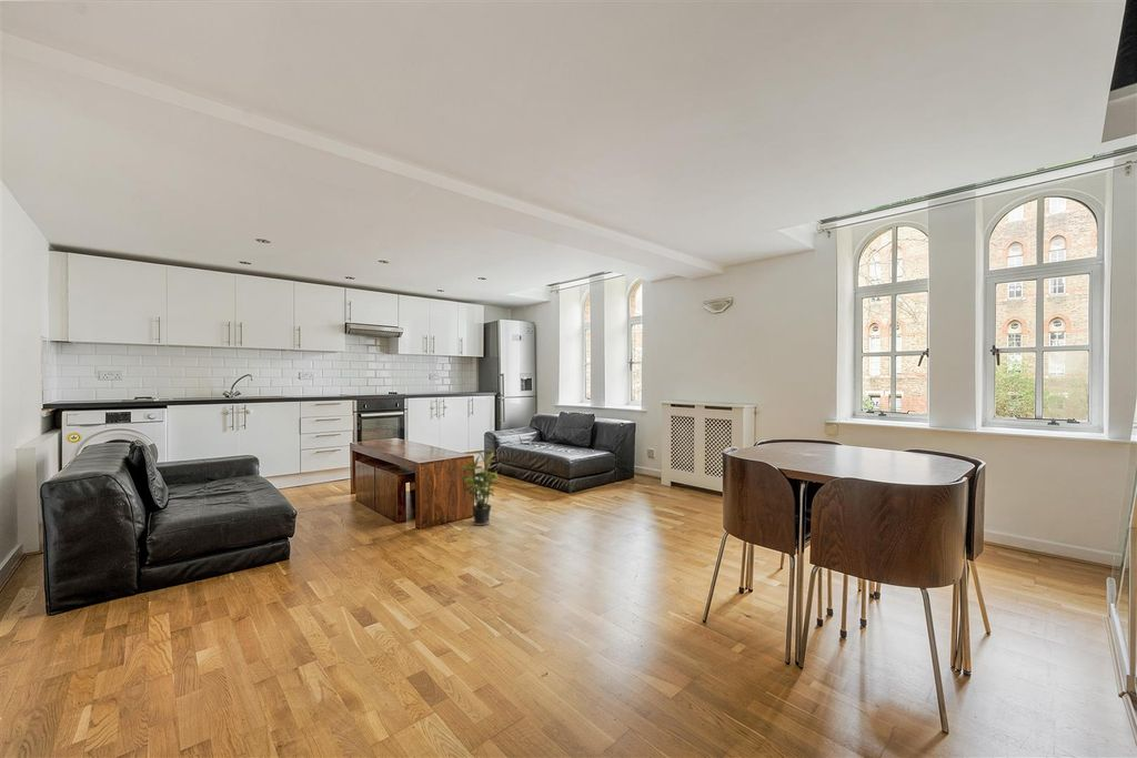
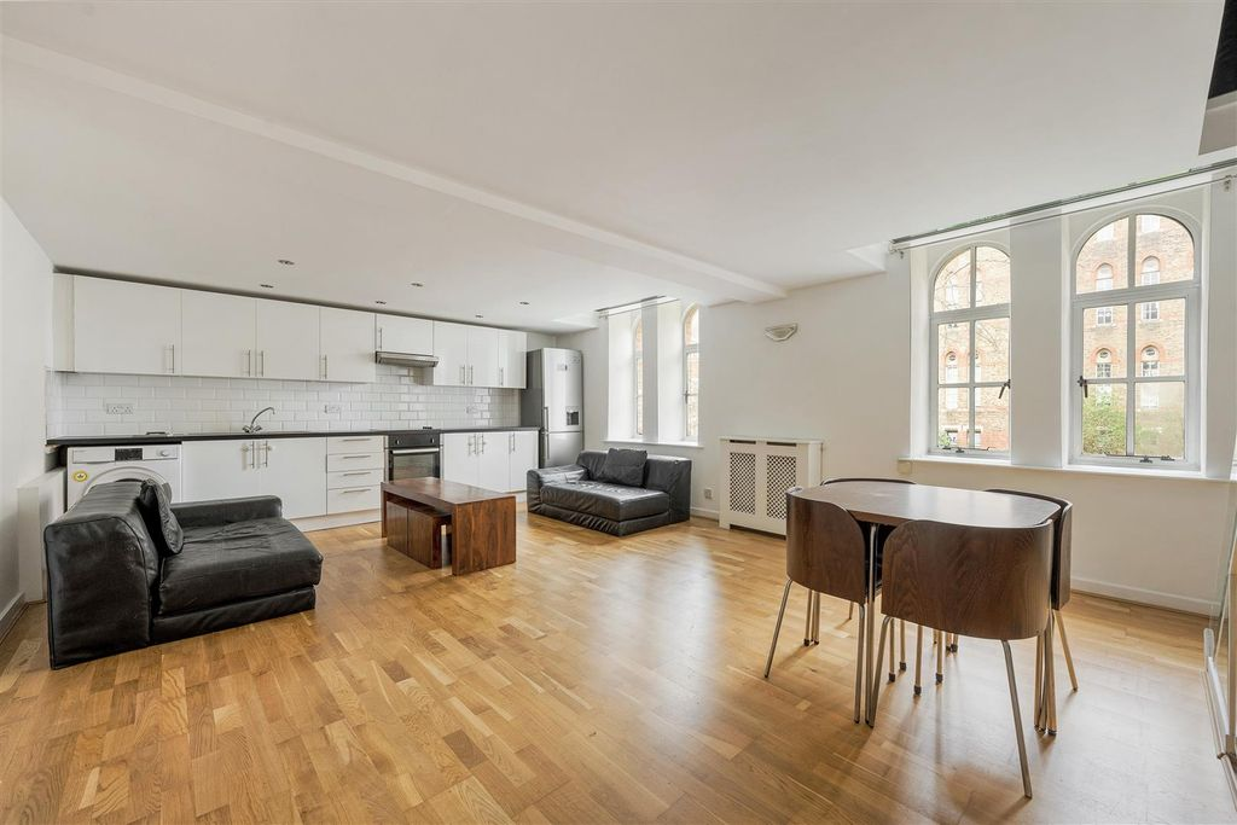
- potted plant (479, 487)
